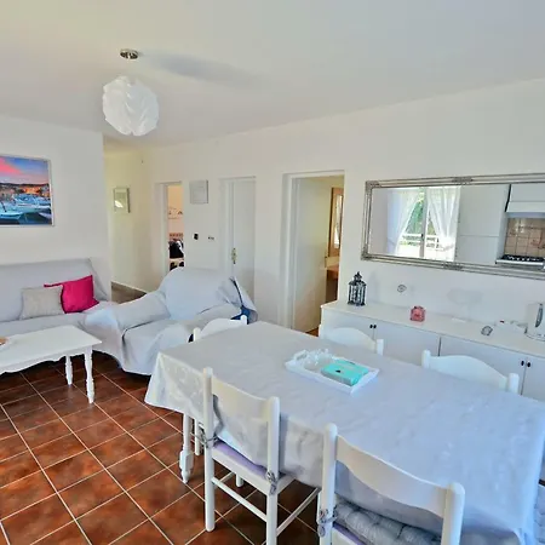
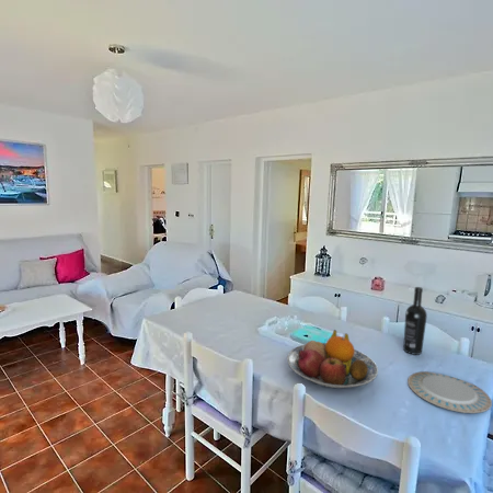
+ chinaware (447, 388)
+ fruit bowl (331, 358)
+ wine bottle (415, 319)
